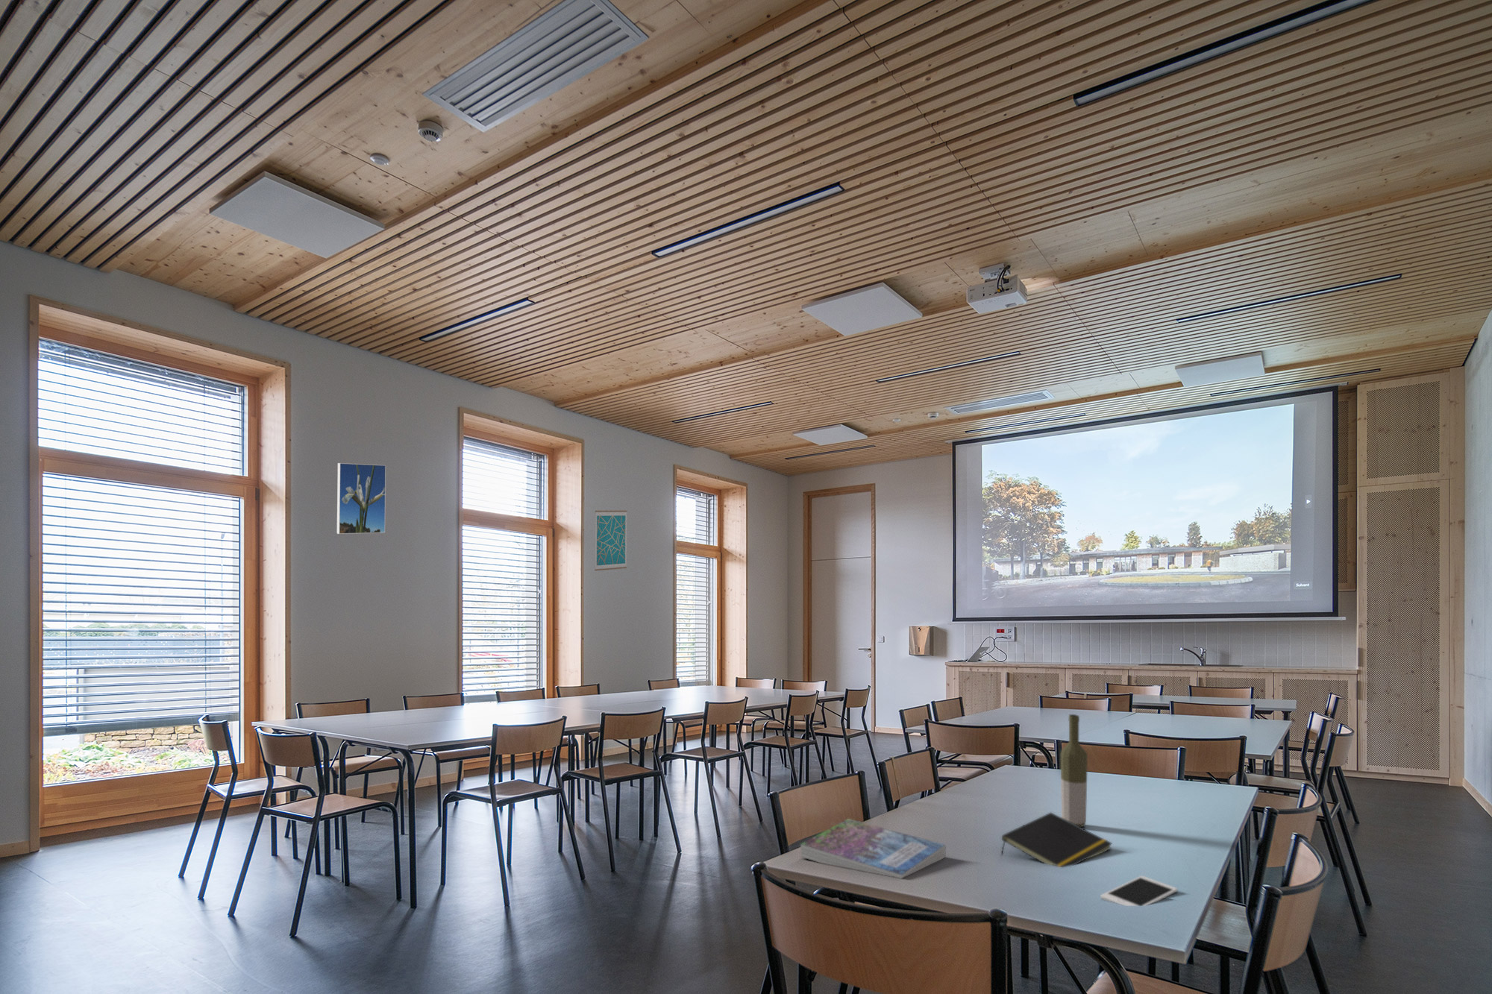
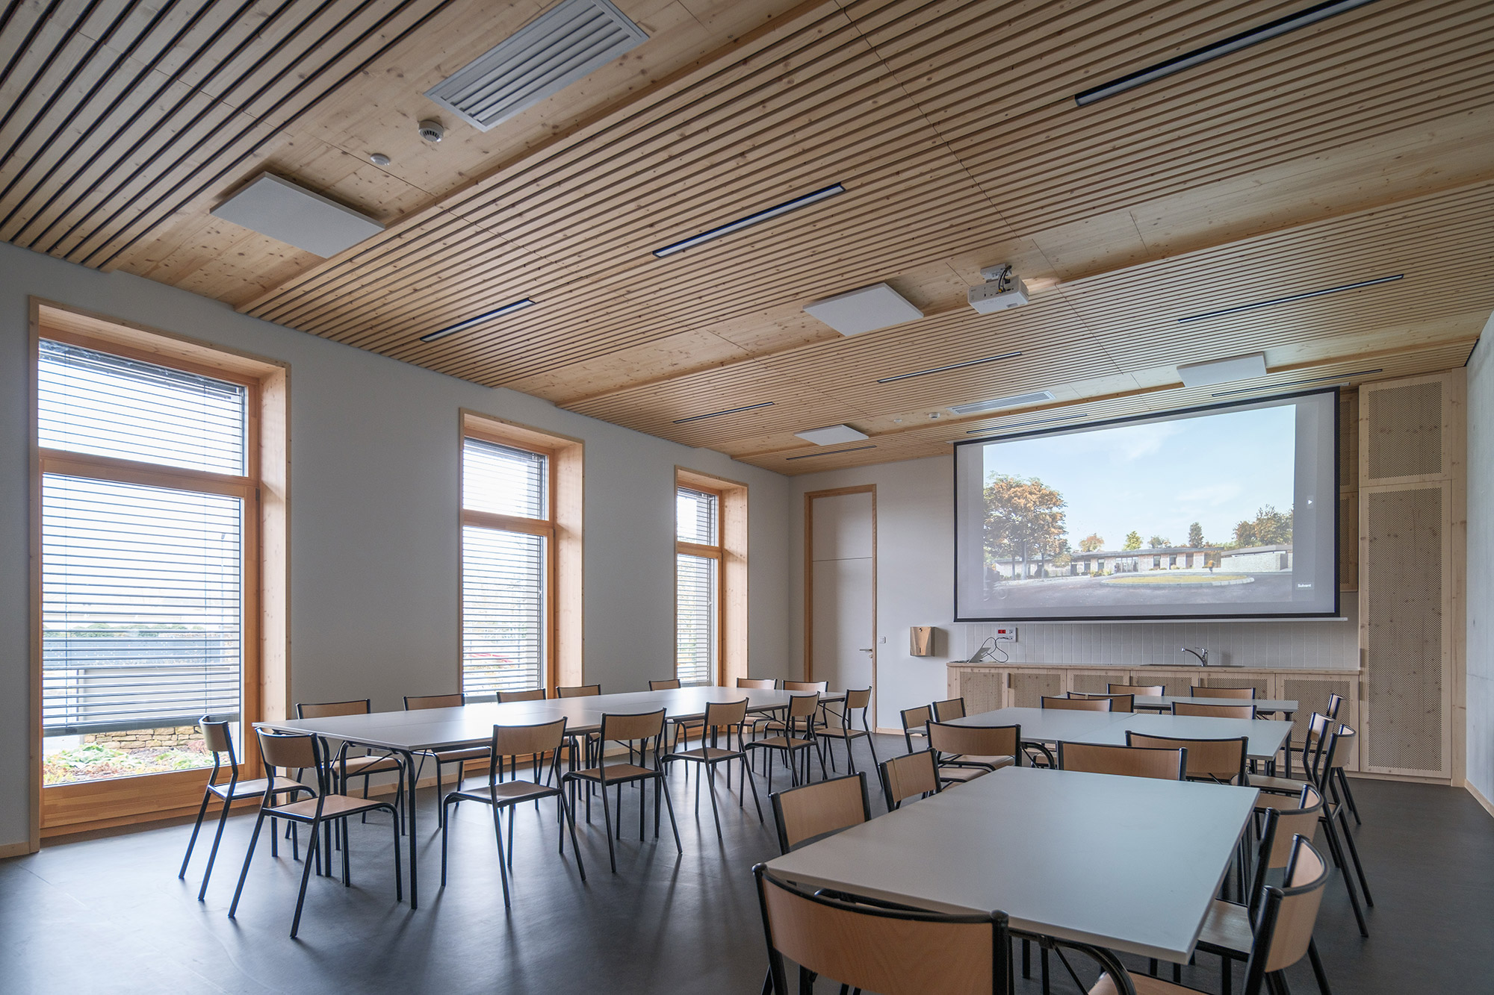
- notepad (1057, 841)
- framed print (362, 498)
- cell phone (1139, 893)
- bottle (1074, 770)
- wall art (611, 540)
- book (873, 850)
